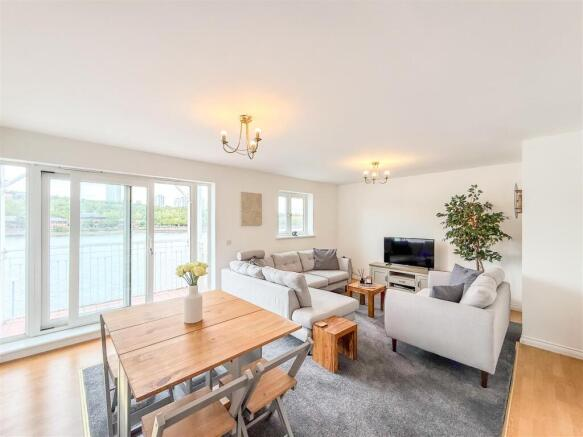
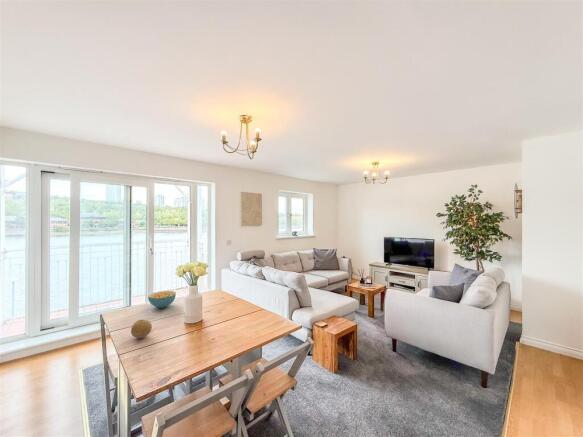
+ cereal bowl (162, 300)
+ fruit (141, 328)
